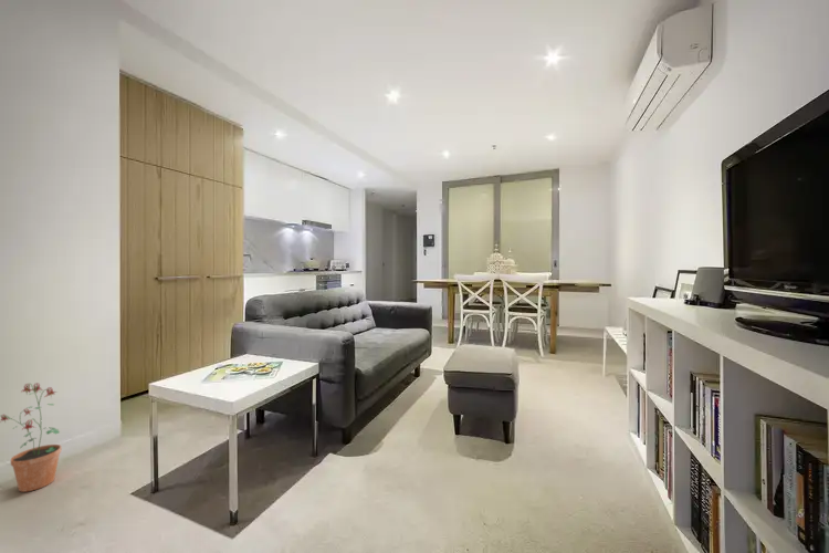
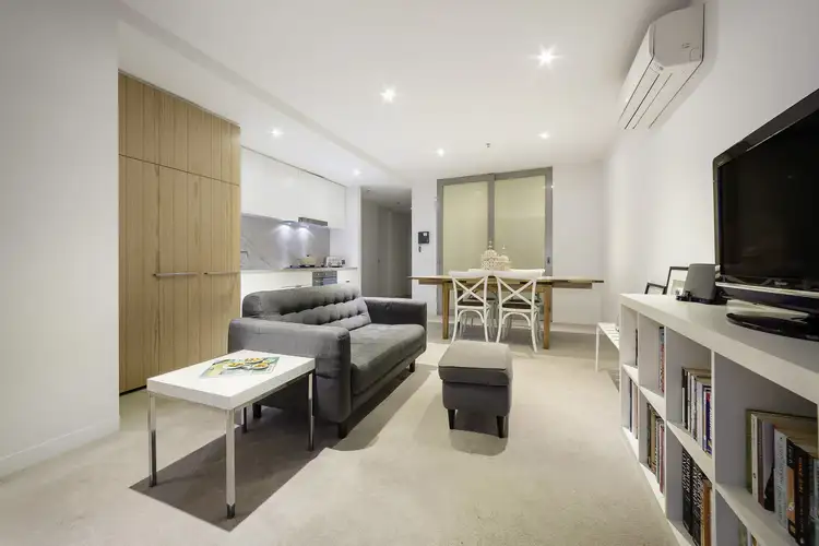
- potted plant (31, 437)
